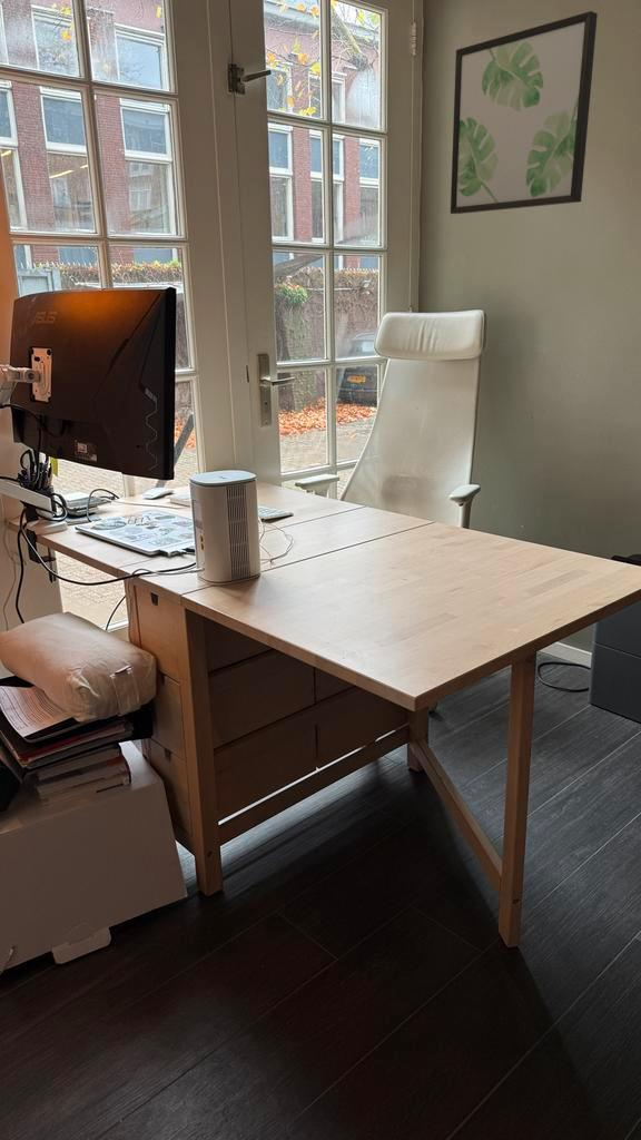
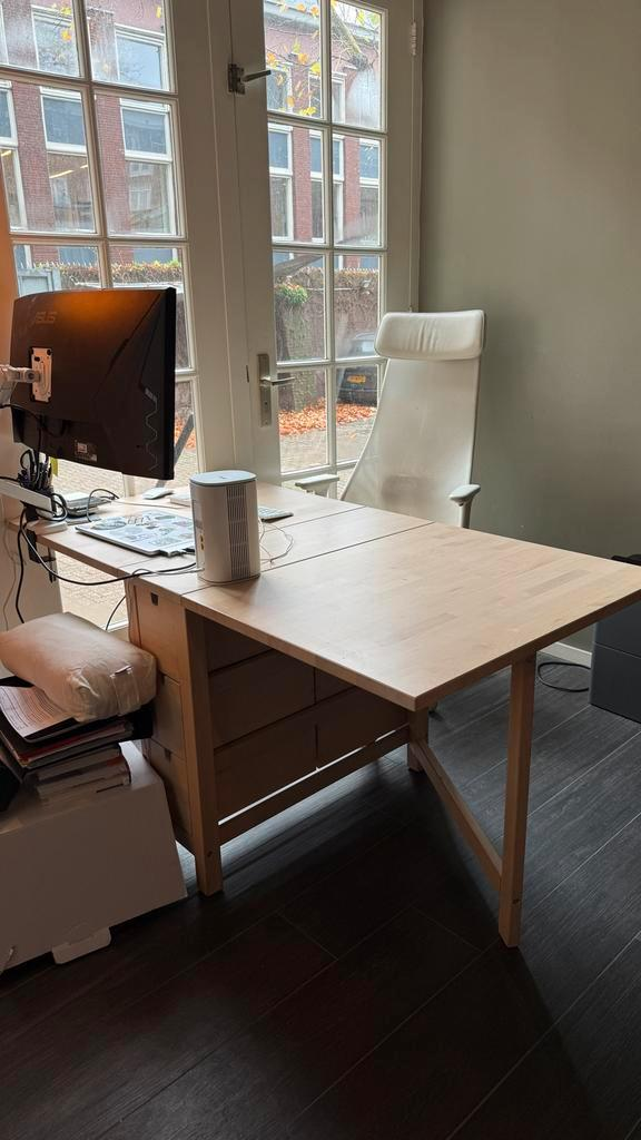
- wall art (516, 122)
